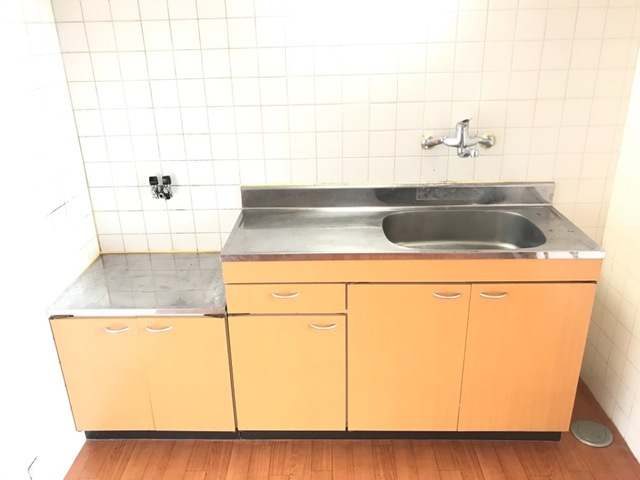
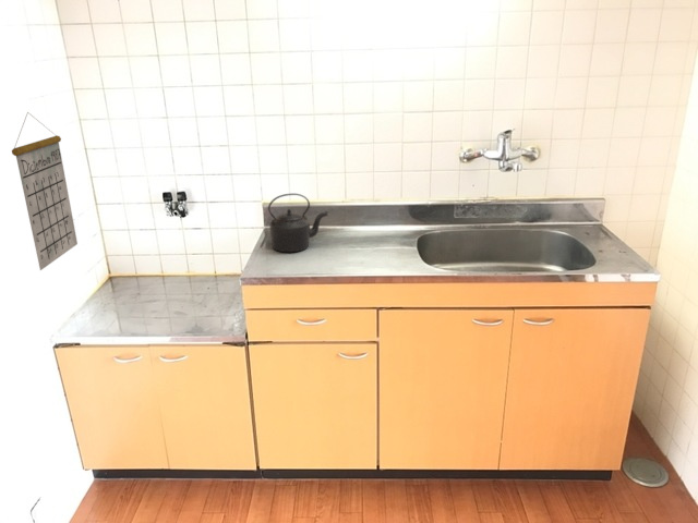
+ calendar (46, 186)
+ kettle (299, 219)
